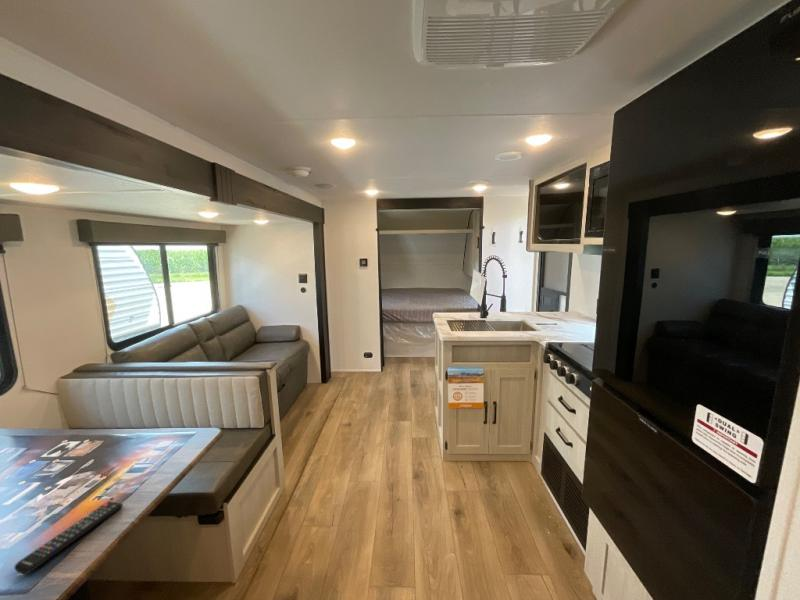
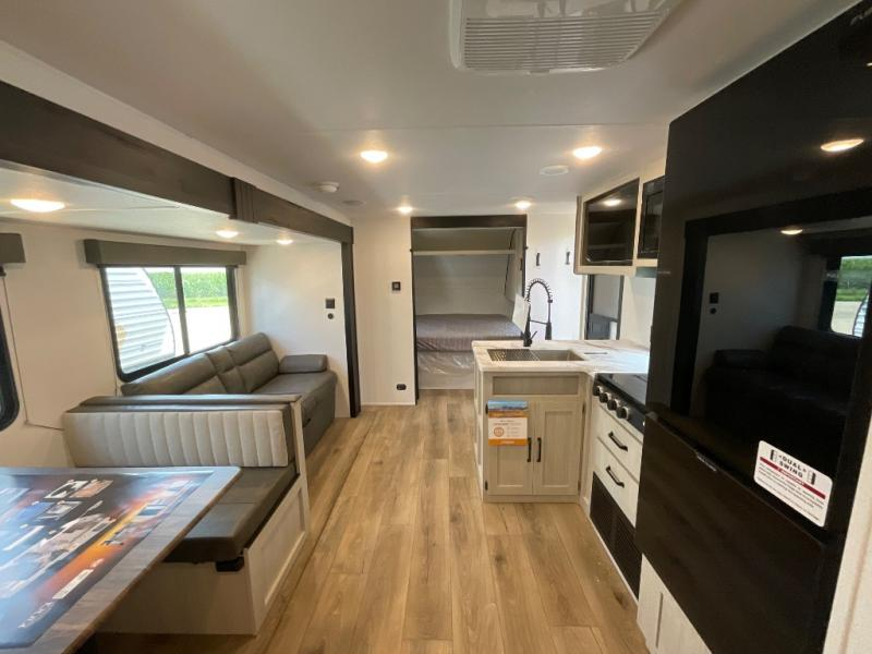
- remote control (74, 533)
